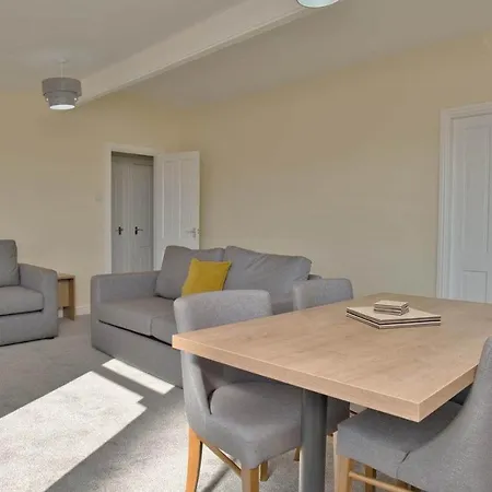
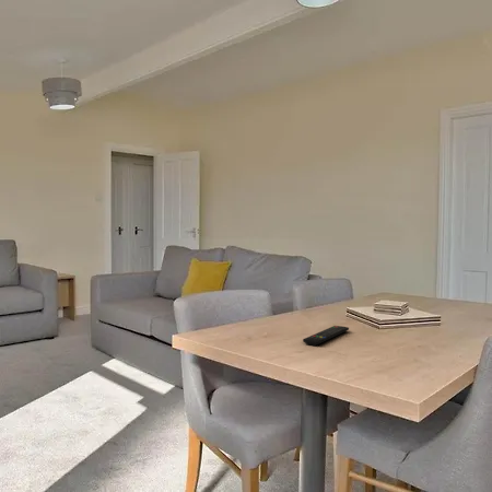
+ remote control (327, 335)
